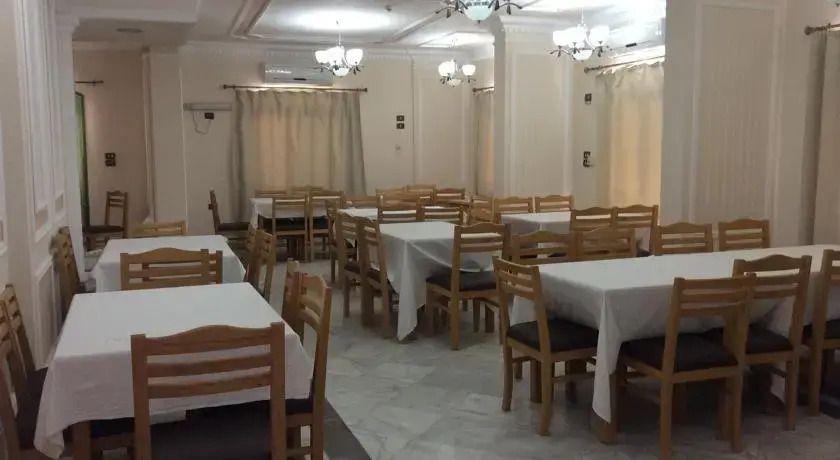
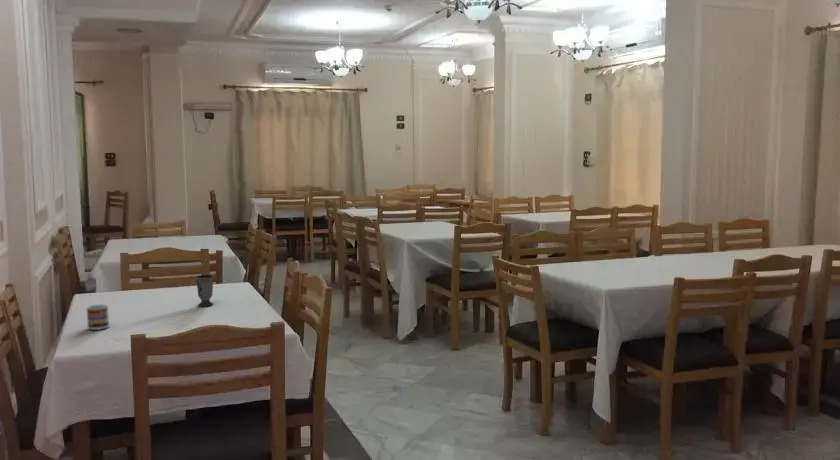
+ cup (99, 316)
+ cup (205, 290)
